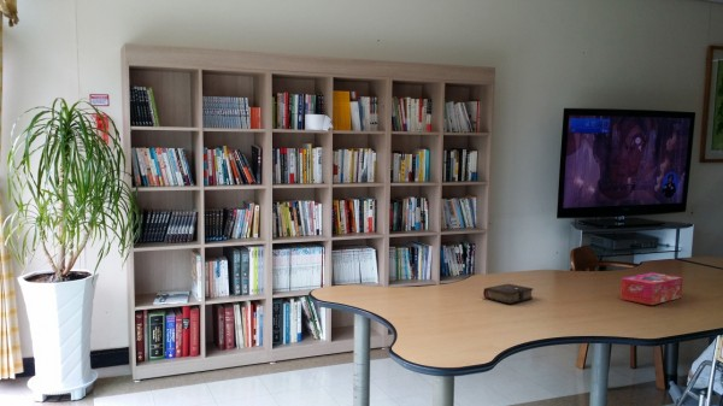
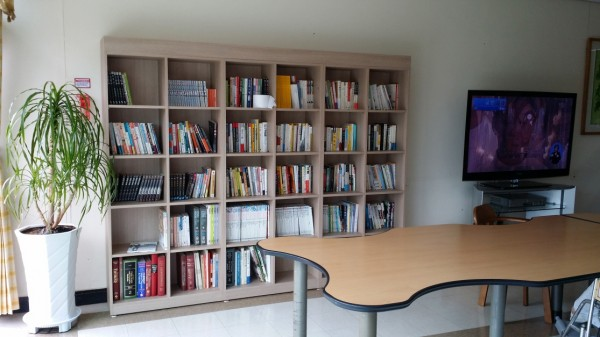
- book (504, 293)
- tissue box (651, 288)
